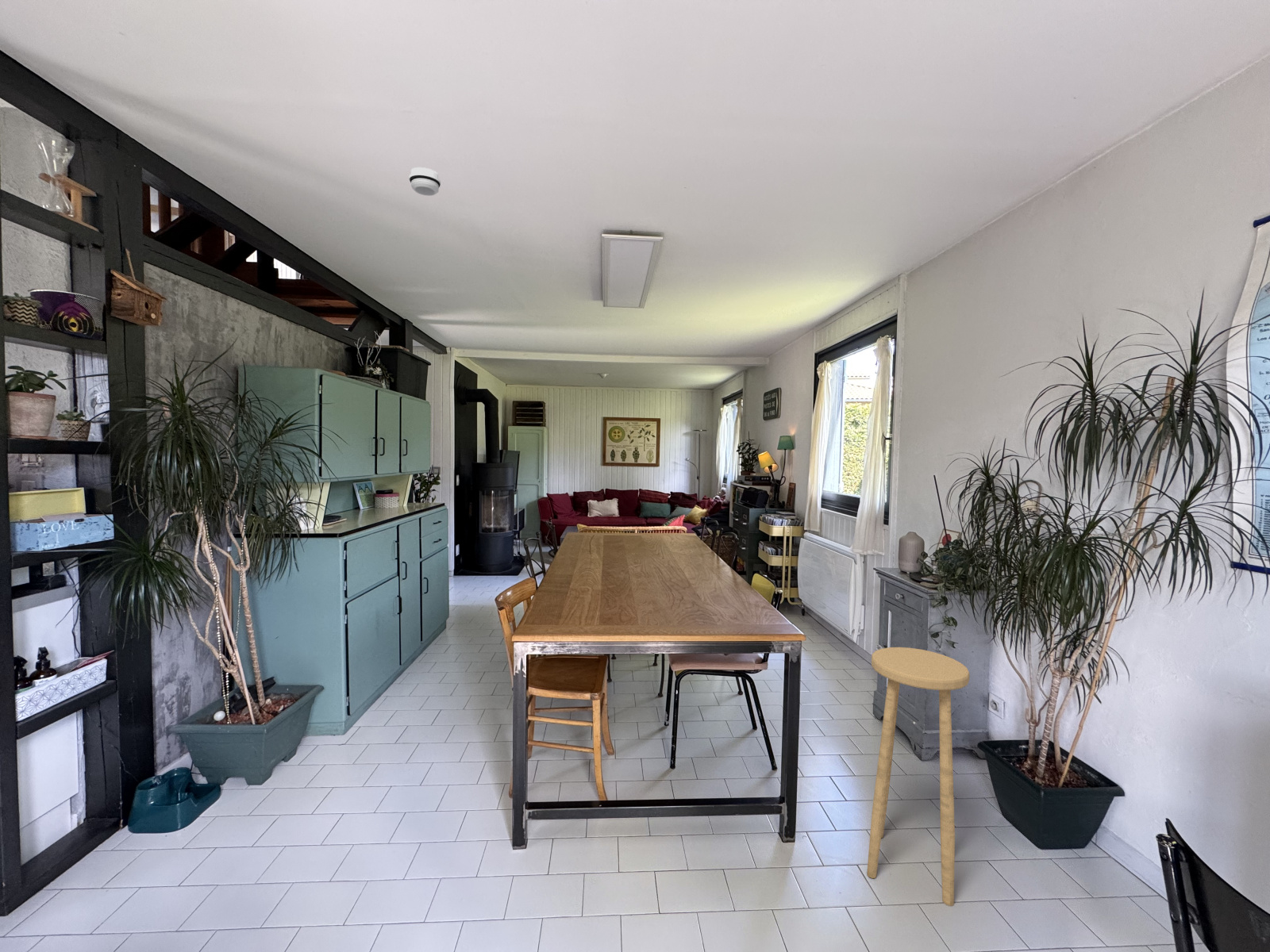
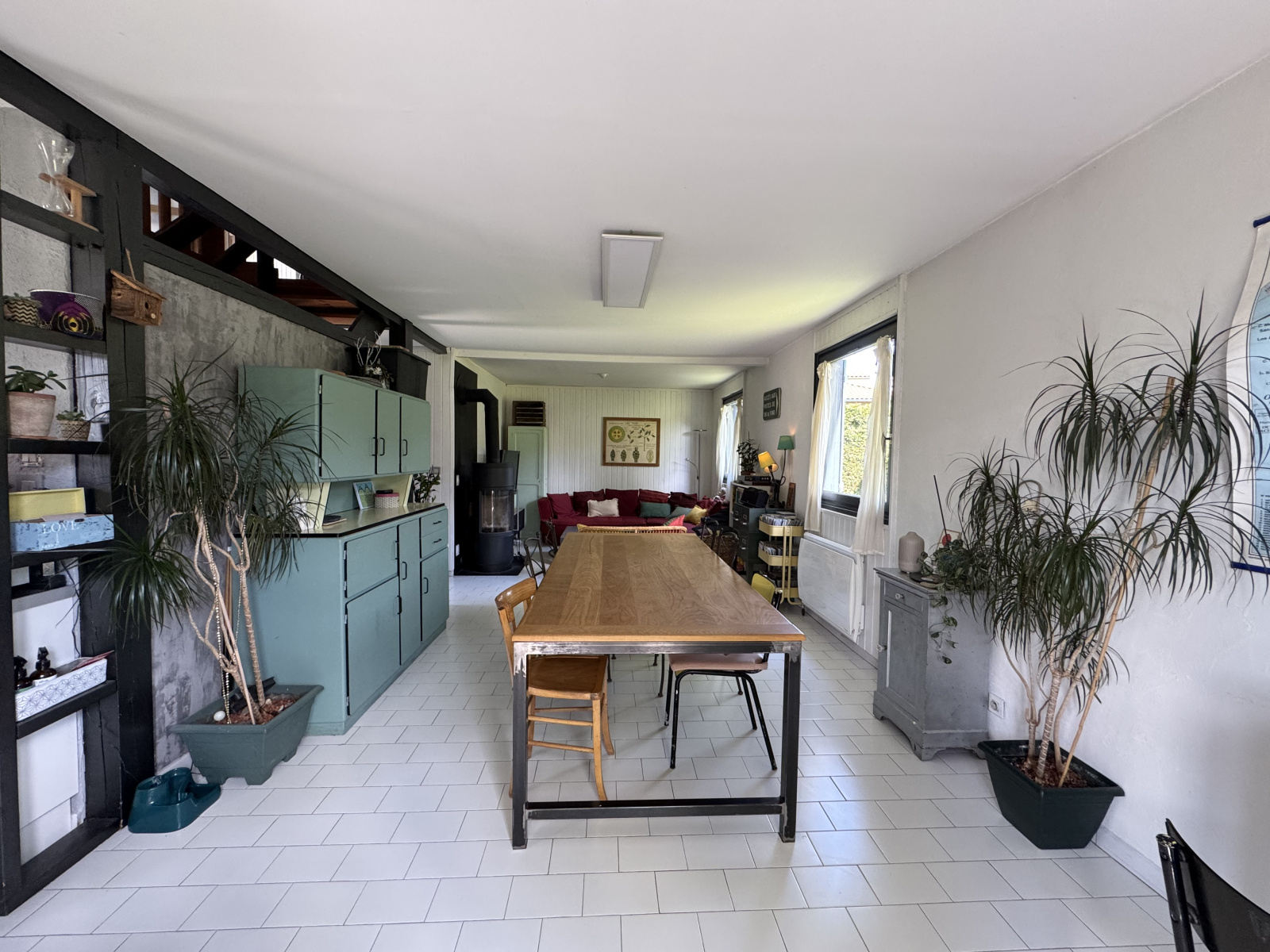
- smoke detector (425, 182)
- stool (891, 762)
